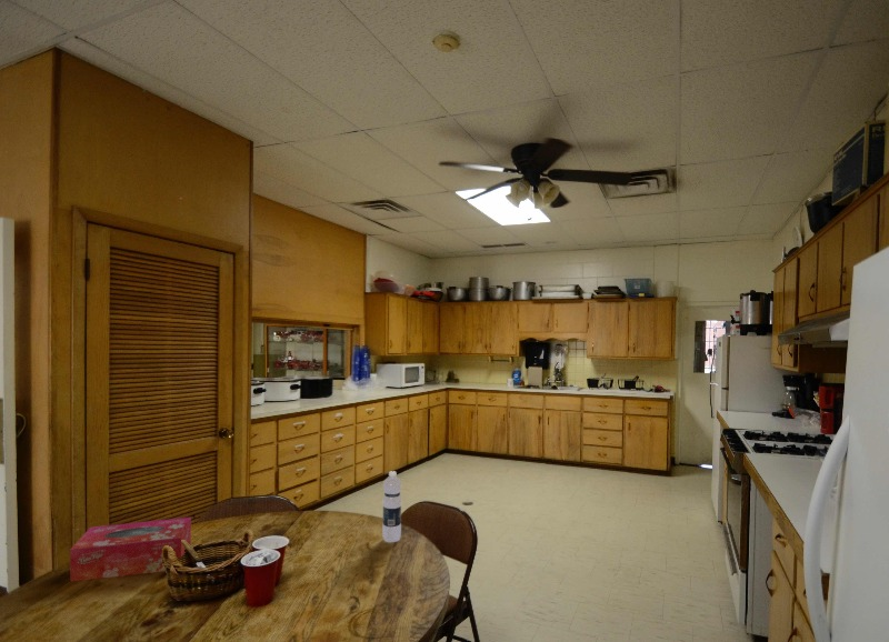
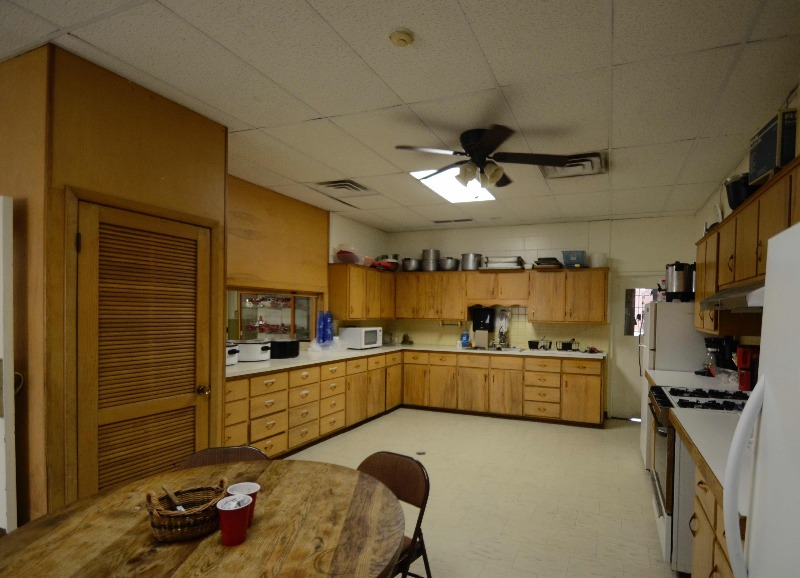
- water bottle (391, 505)
- tissue box (134, 548)
